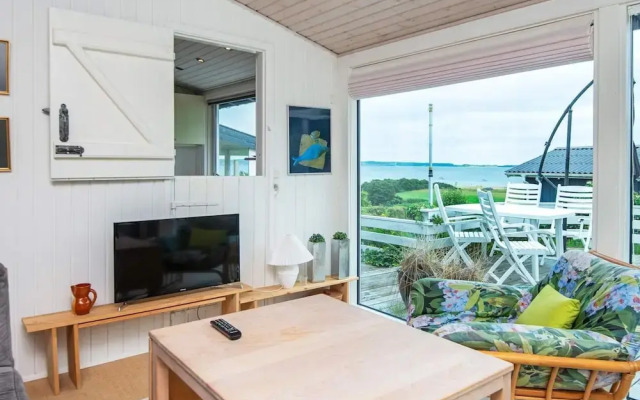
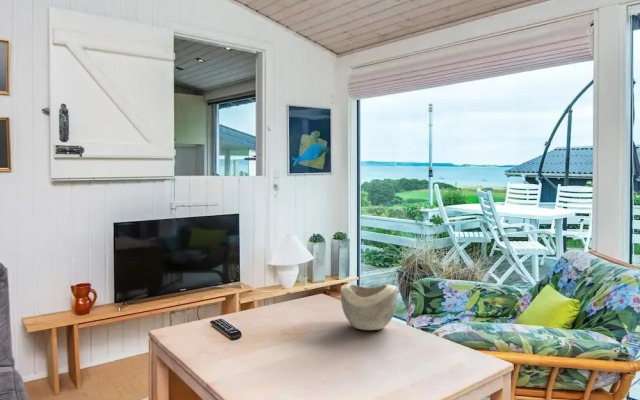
+ decorative bowl (368, 306)
